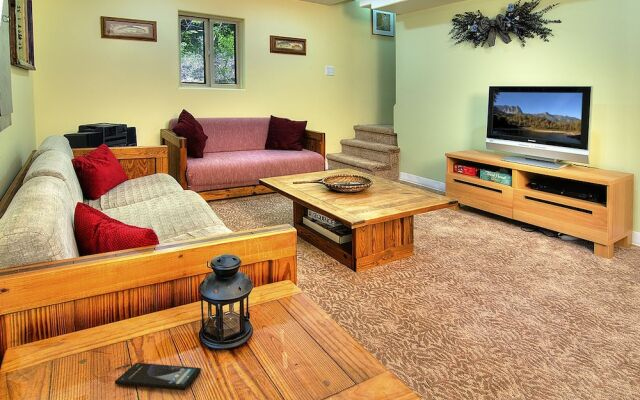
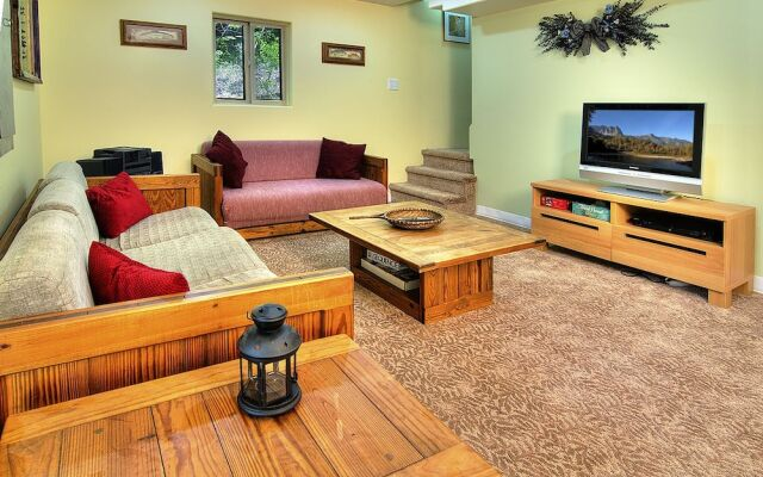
- smartphone (159, 375)
